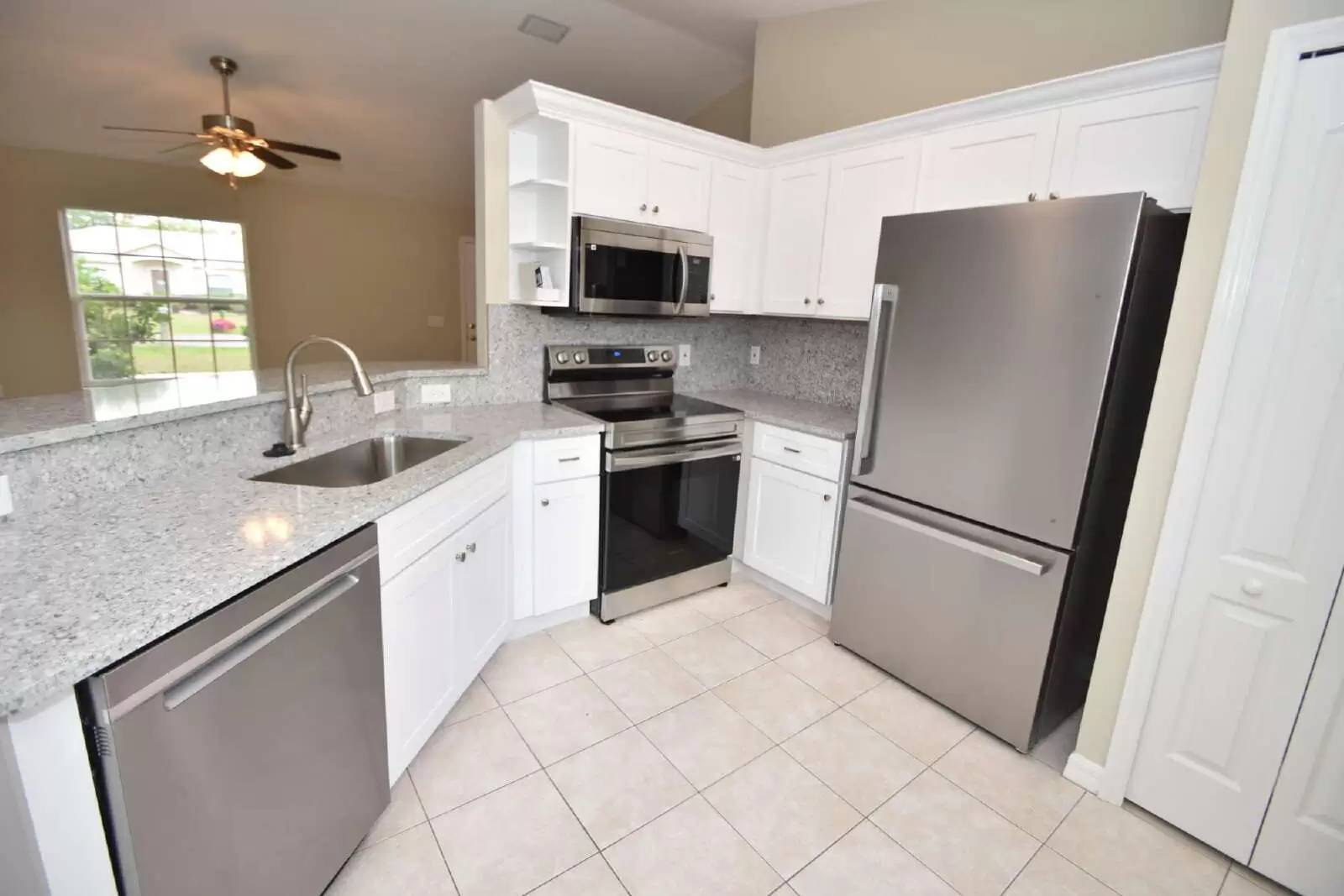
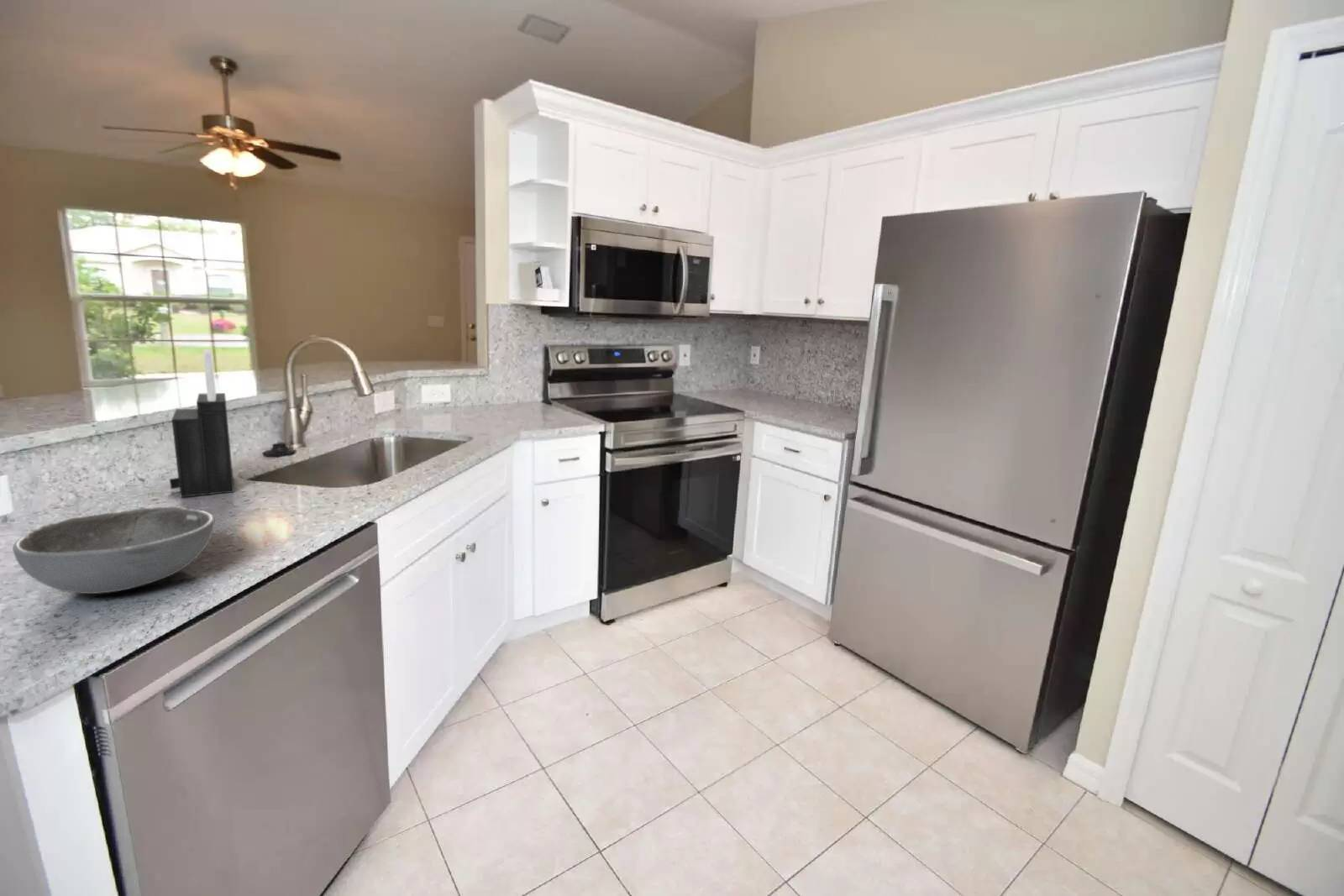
+ bowl (124, 553)
+ knife block (196, 420)
